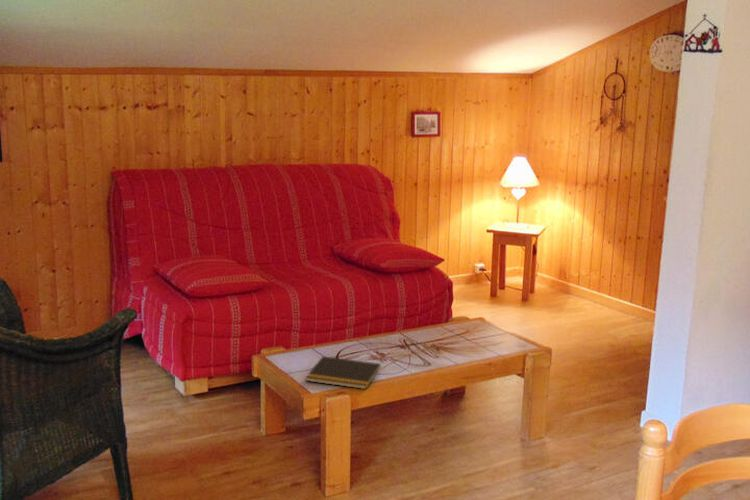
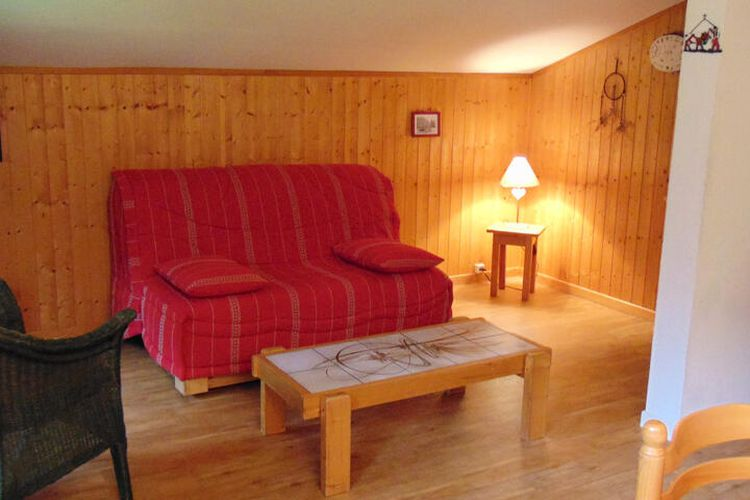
- notepad (343, 372)
